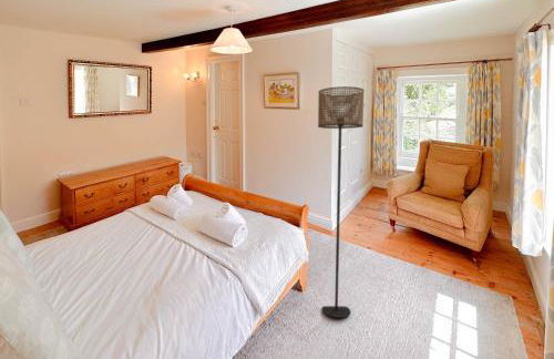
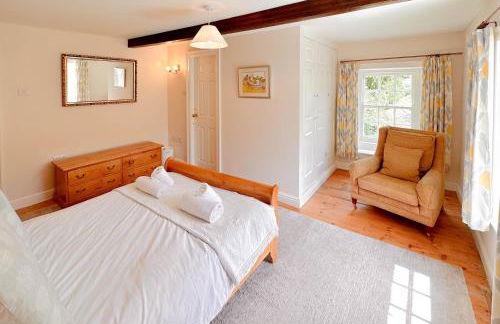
- floor lamp (338, 204)
